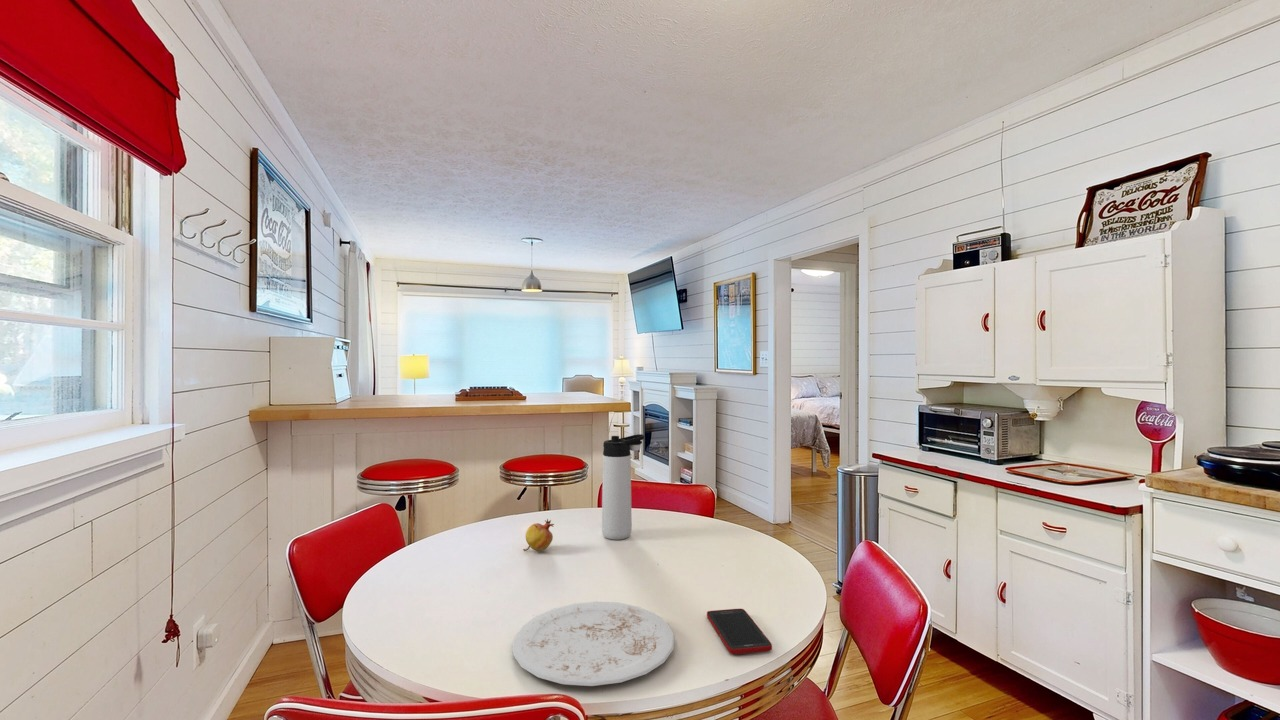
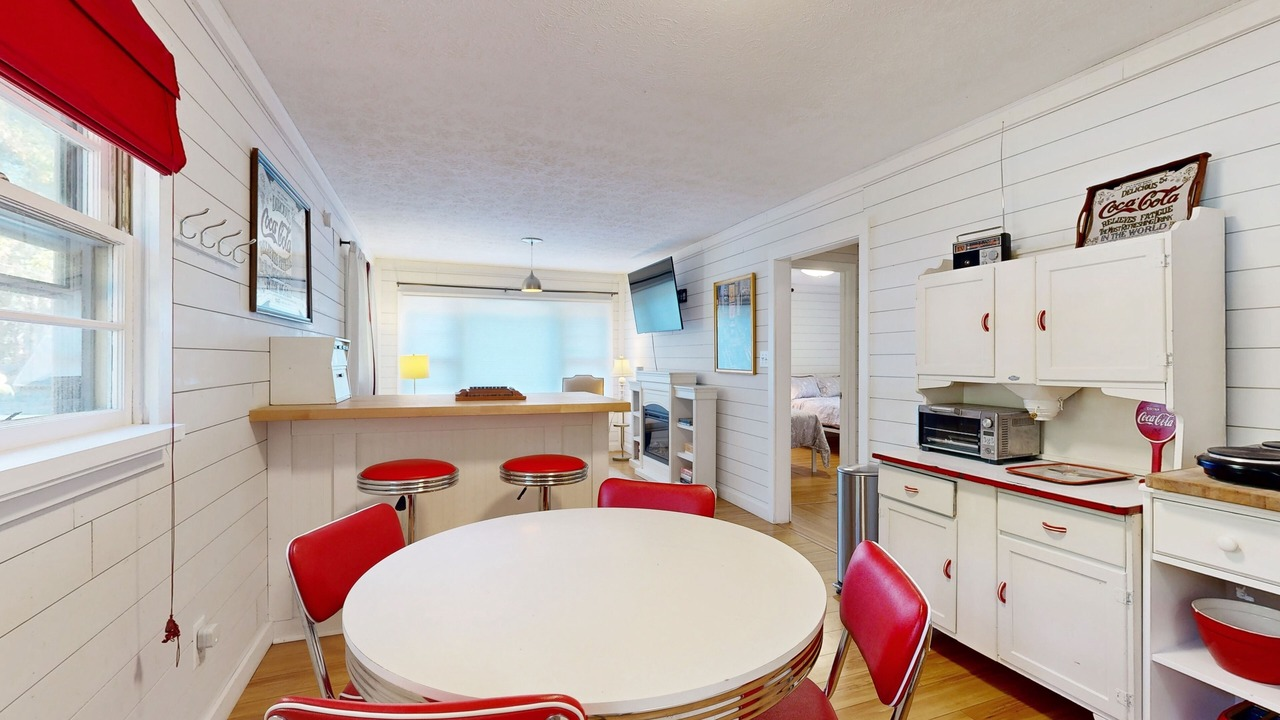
- plate (594, 639)
- thermos bottle (623, 485)
- fruit (539, 534)
- cell phone (737, 630)
